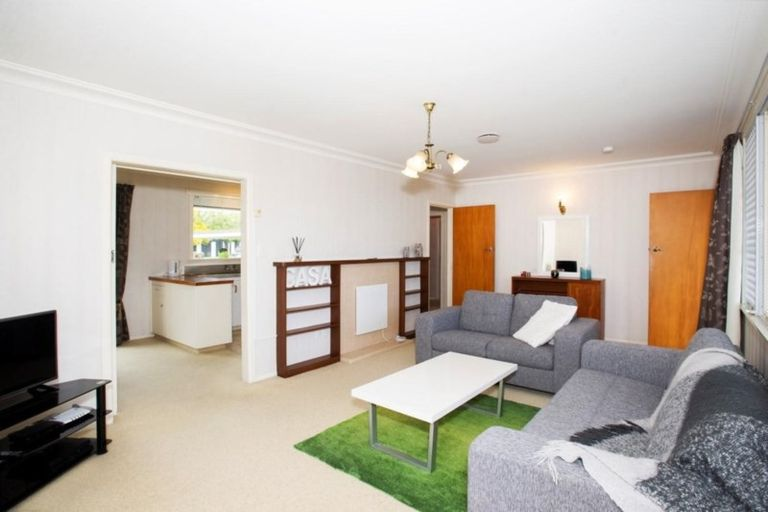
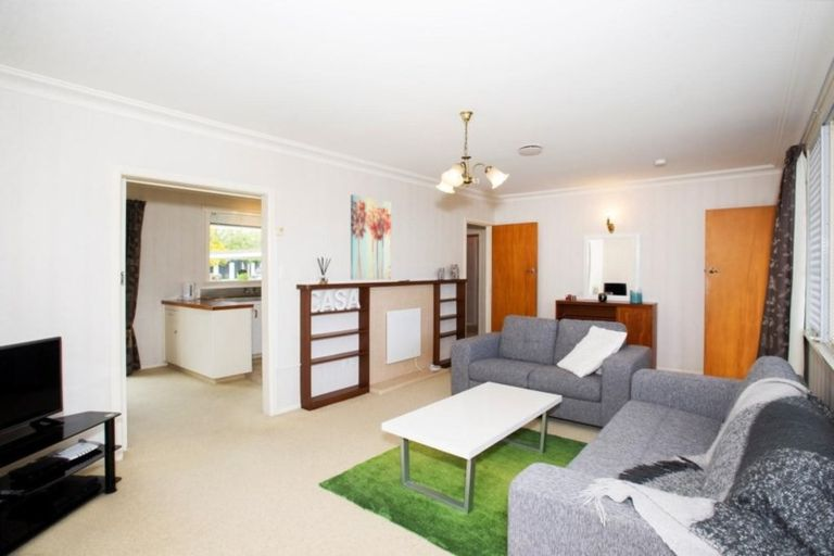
+ wall art (371, 239)
